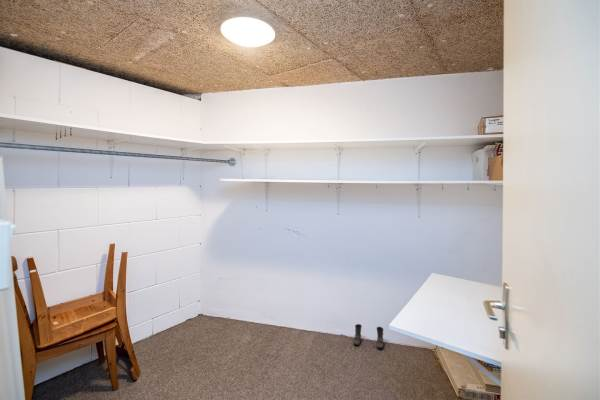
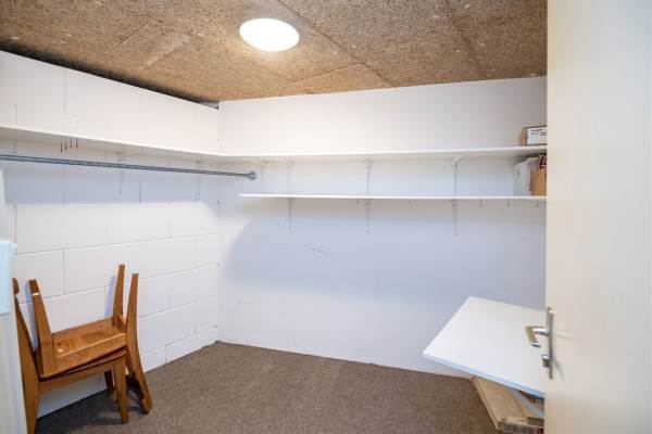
- boots (360, 336)
